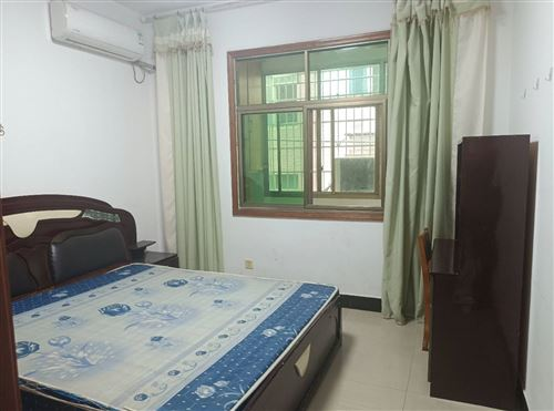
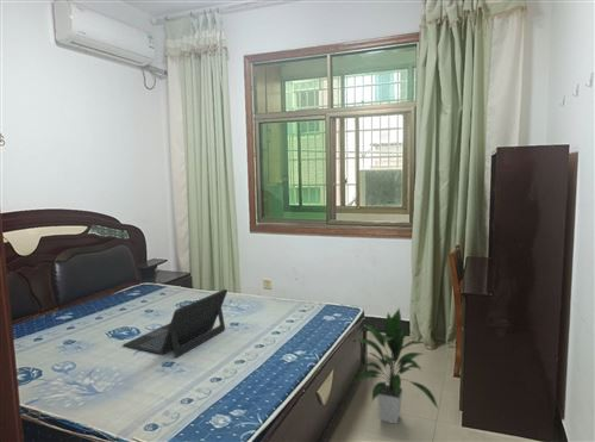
+ laptop (176, 316)
+ indoor plant (393, 368)
